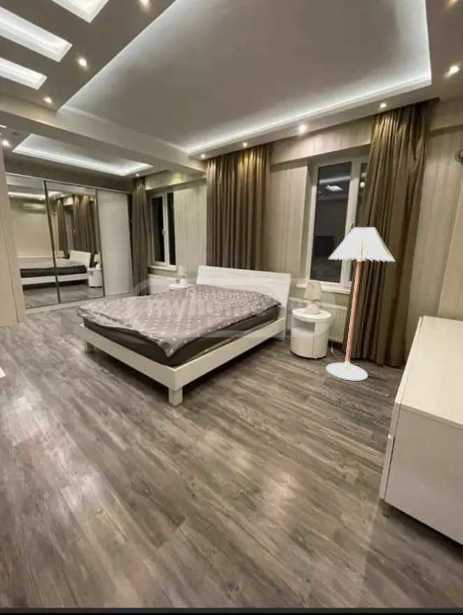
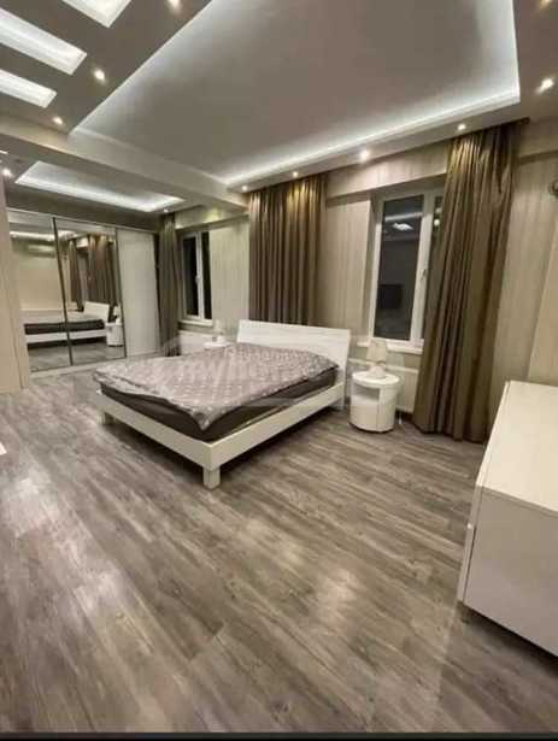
- floor lamp (354, 303)
